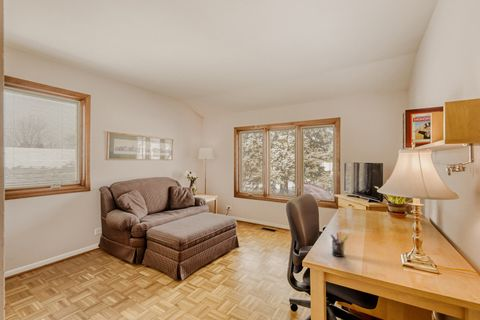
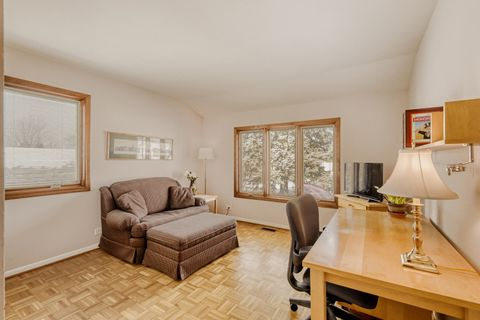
- pen holder (339, 243)
